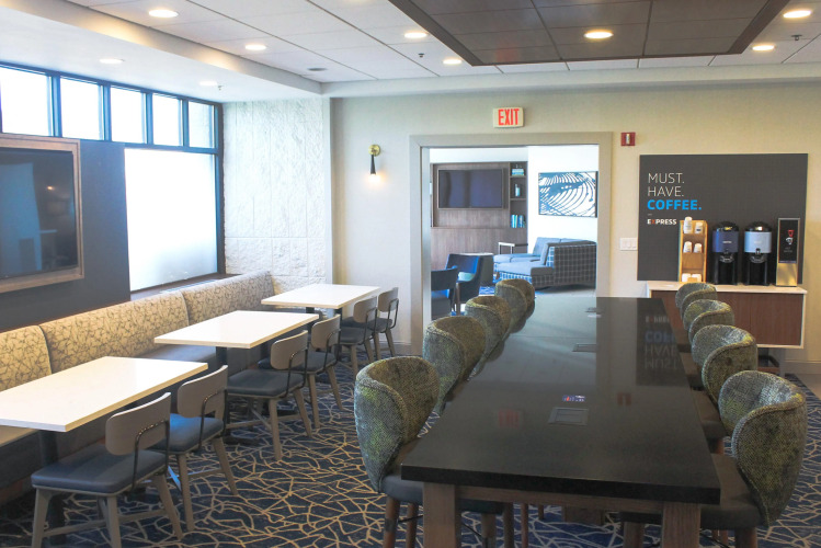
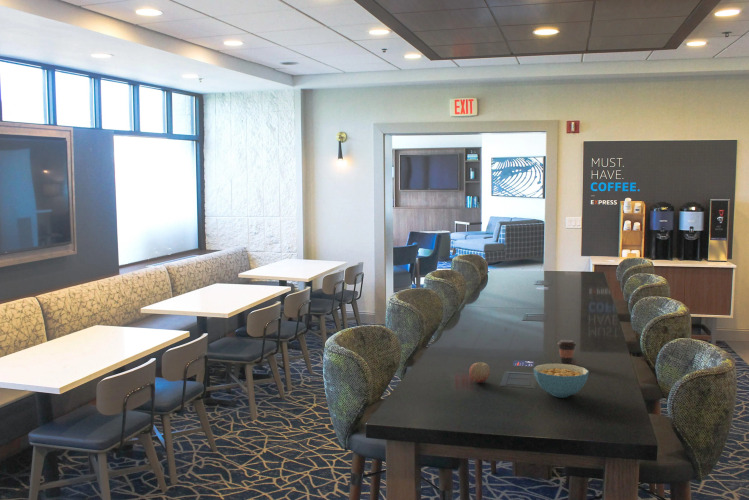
+ fruit (479, 372)
+ coffee cup (566, 352)
+ cereal bowl (560, 382)
